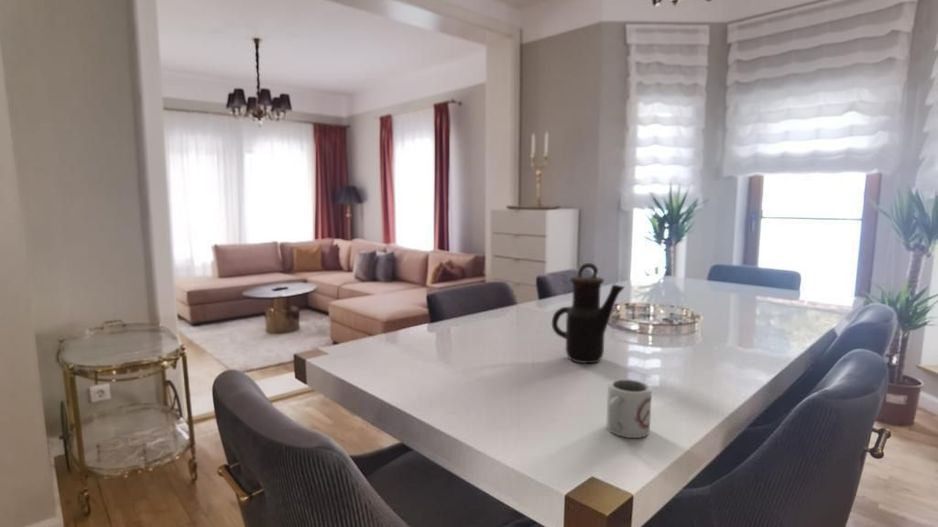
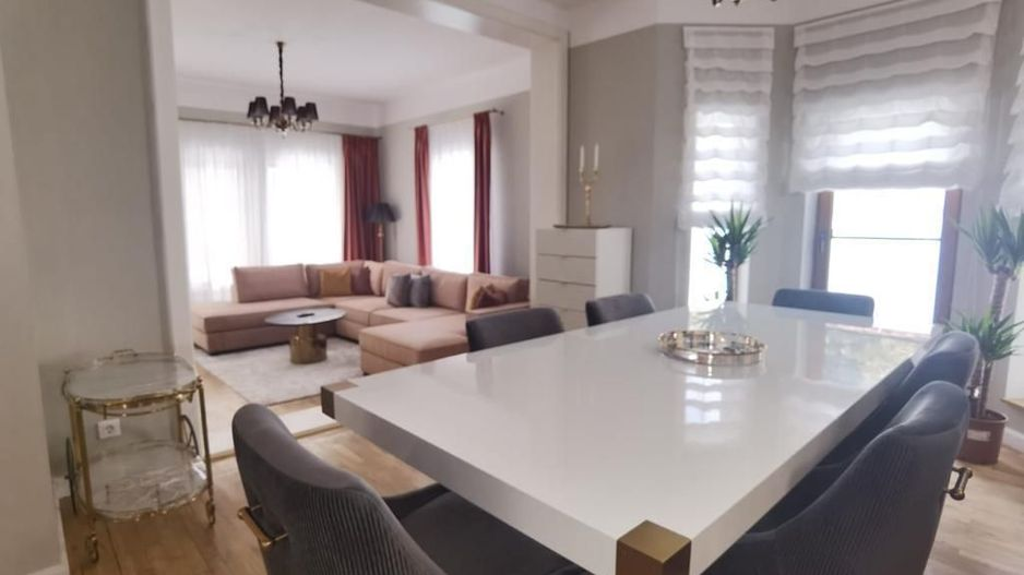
- teapot (586, 311)
- cup (625, 409)
